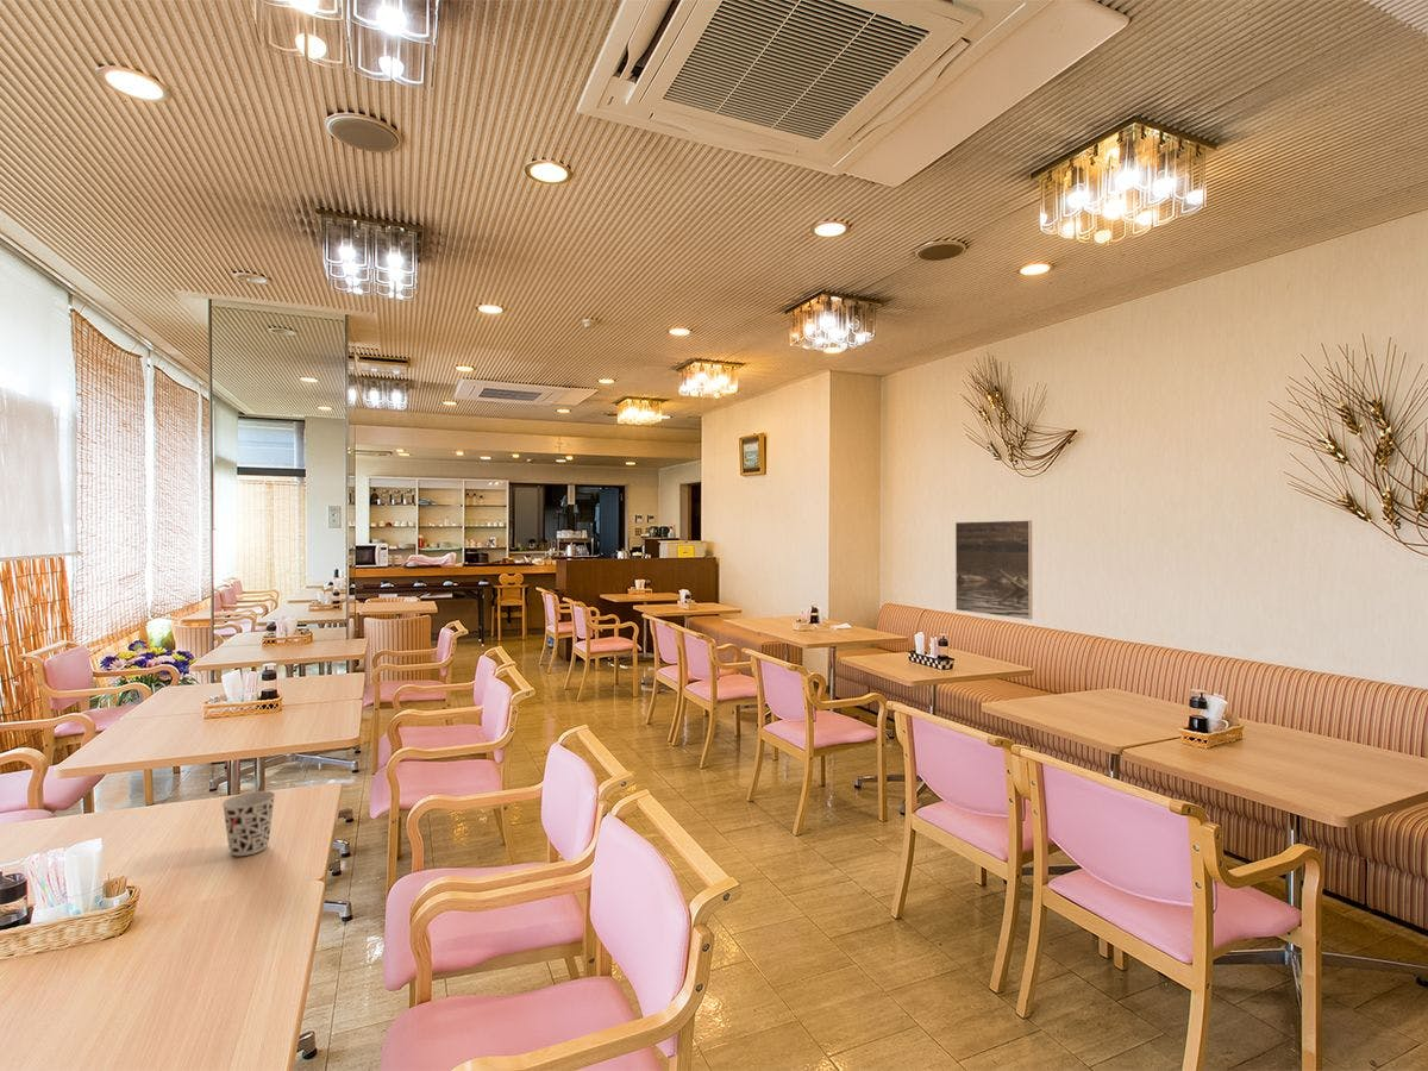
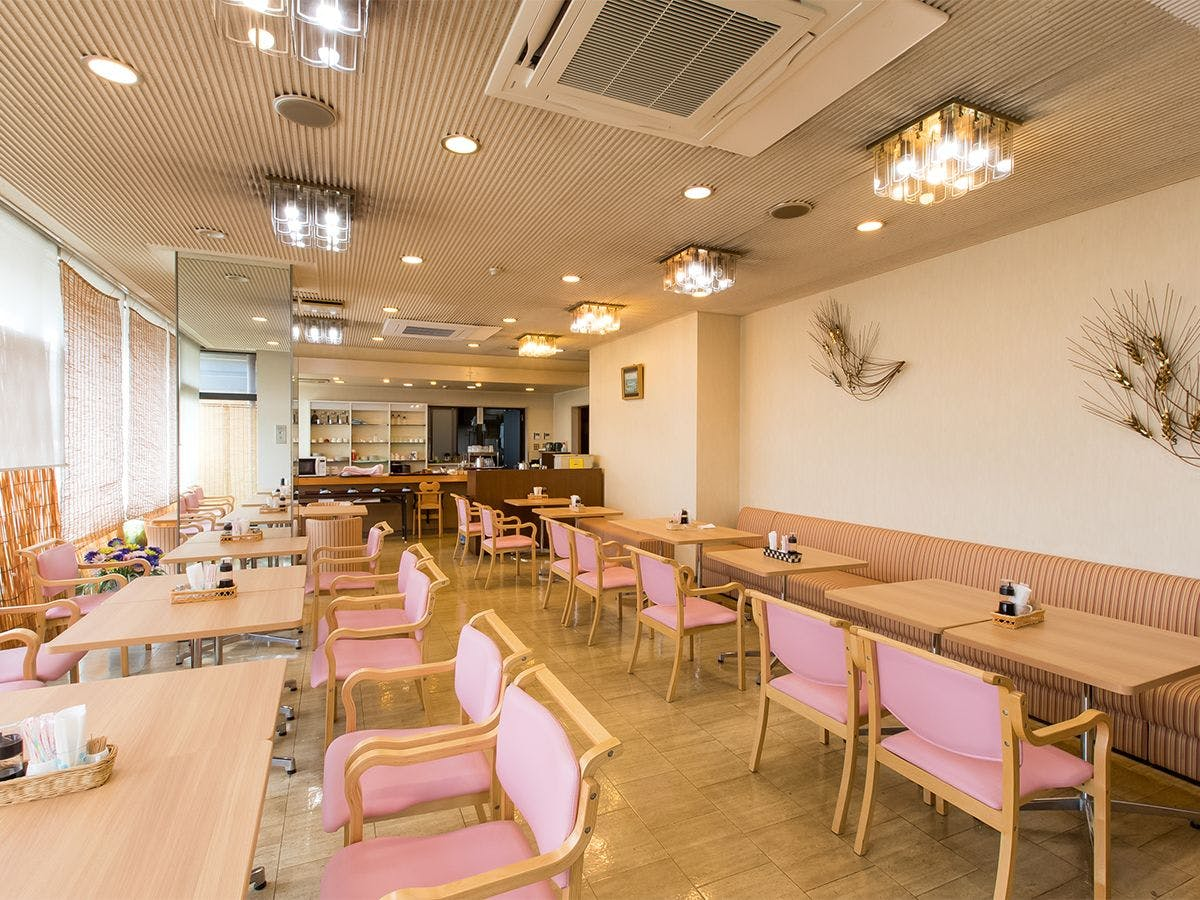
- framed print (991, 568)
- cup (249, 823)
